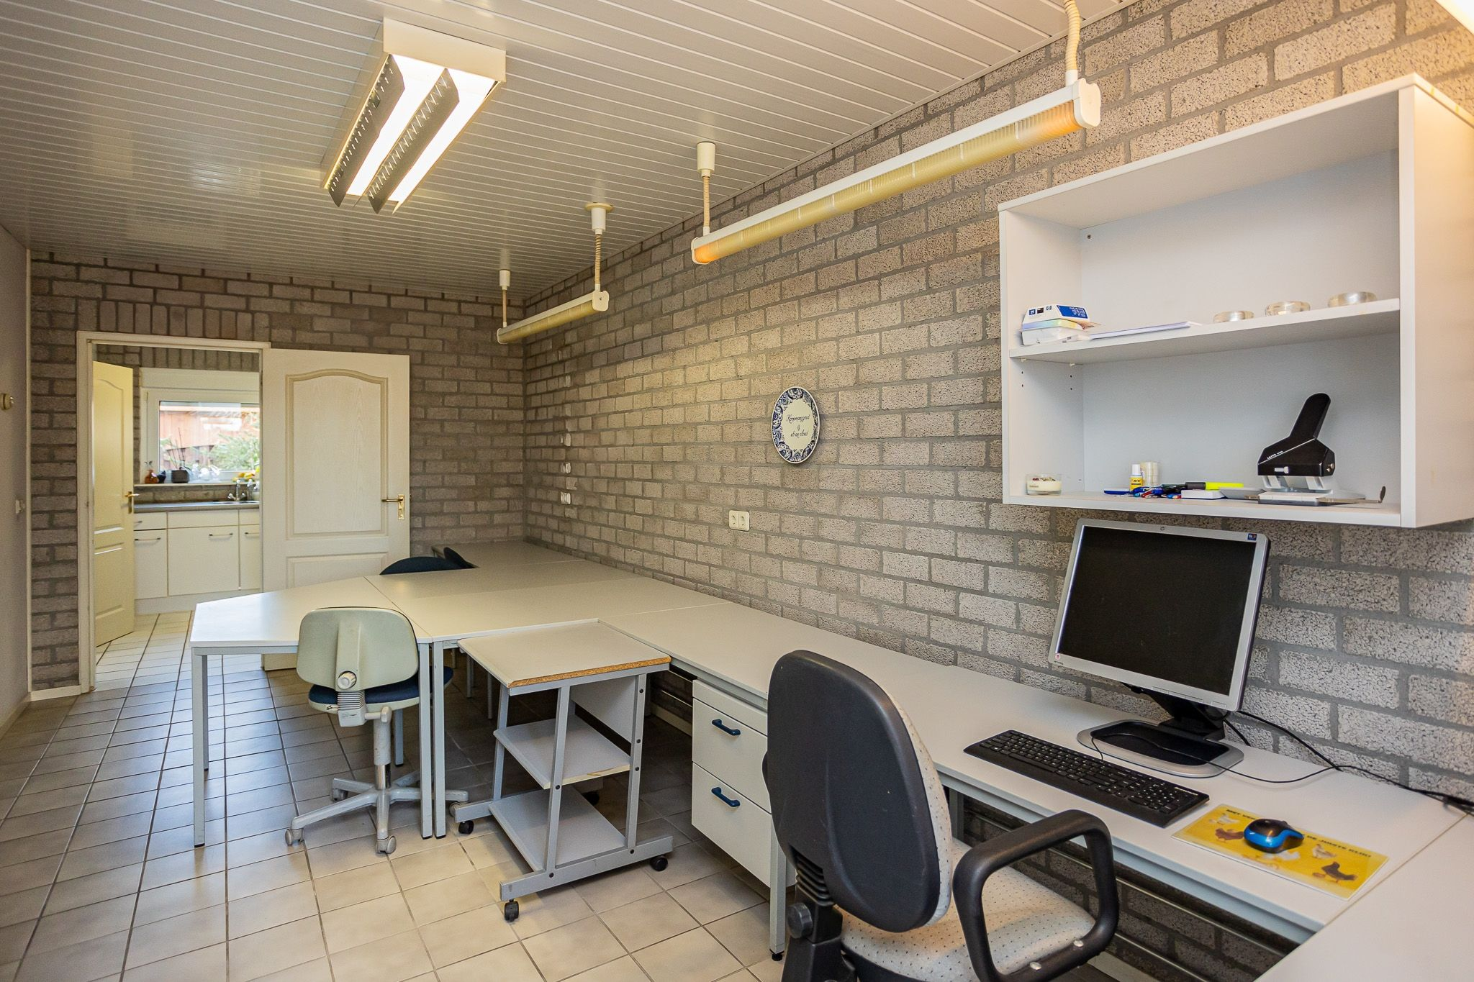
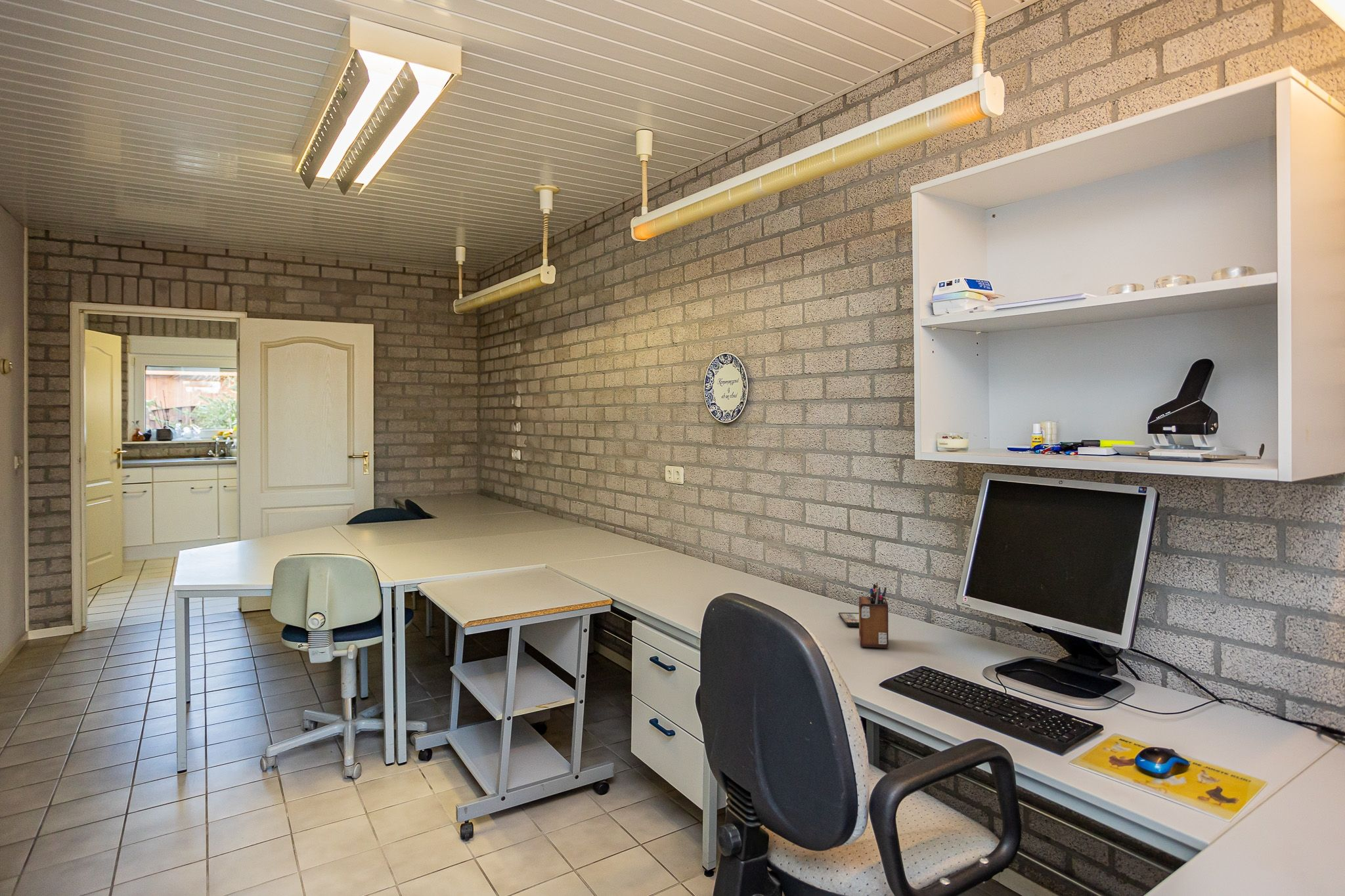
+ desk organizer (873, 613)
+ smartphone (852, 619)
